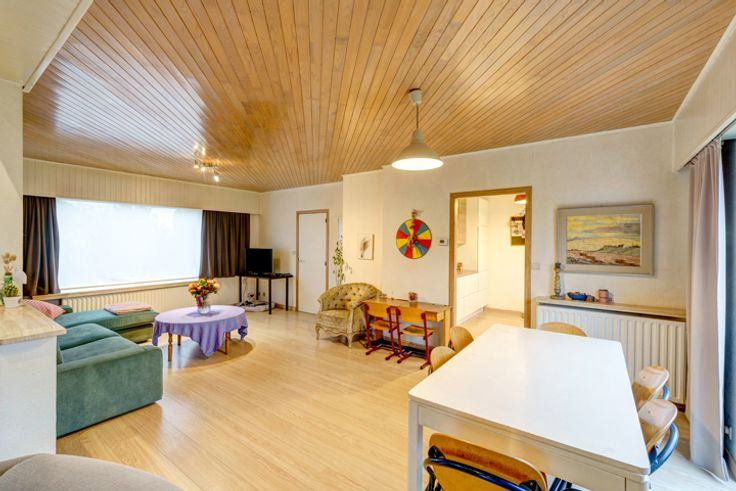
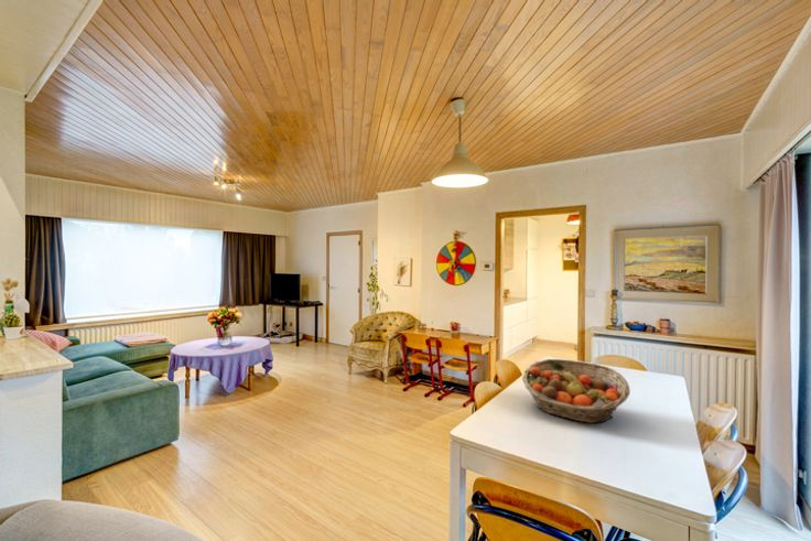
+ fruit basket (572, 388)
